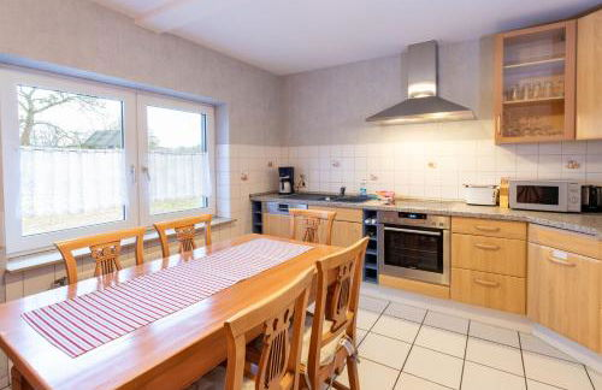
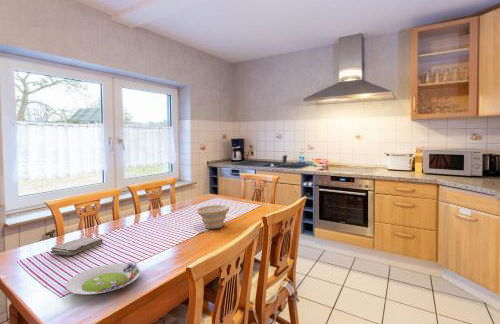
+ washcloth (77, 245)
+ bowl (213, 217)
+ salad plate (105, 278)
